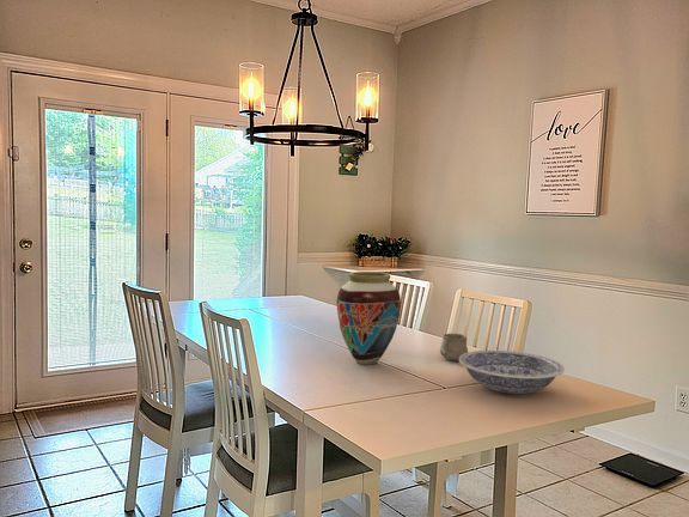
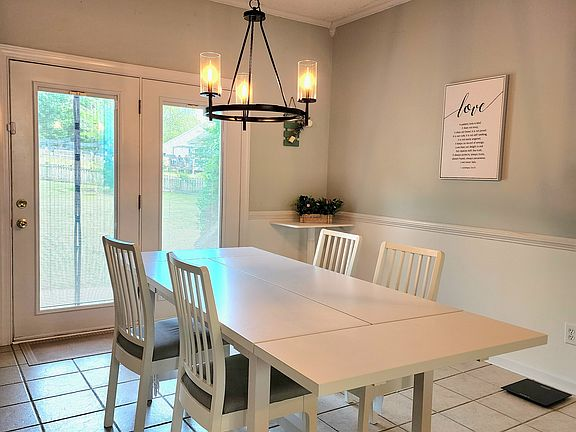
- cup (453, 347)
- bowl (510, 376)
- vase (367, 318)
